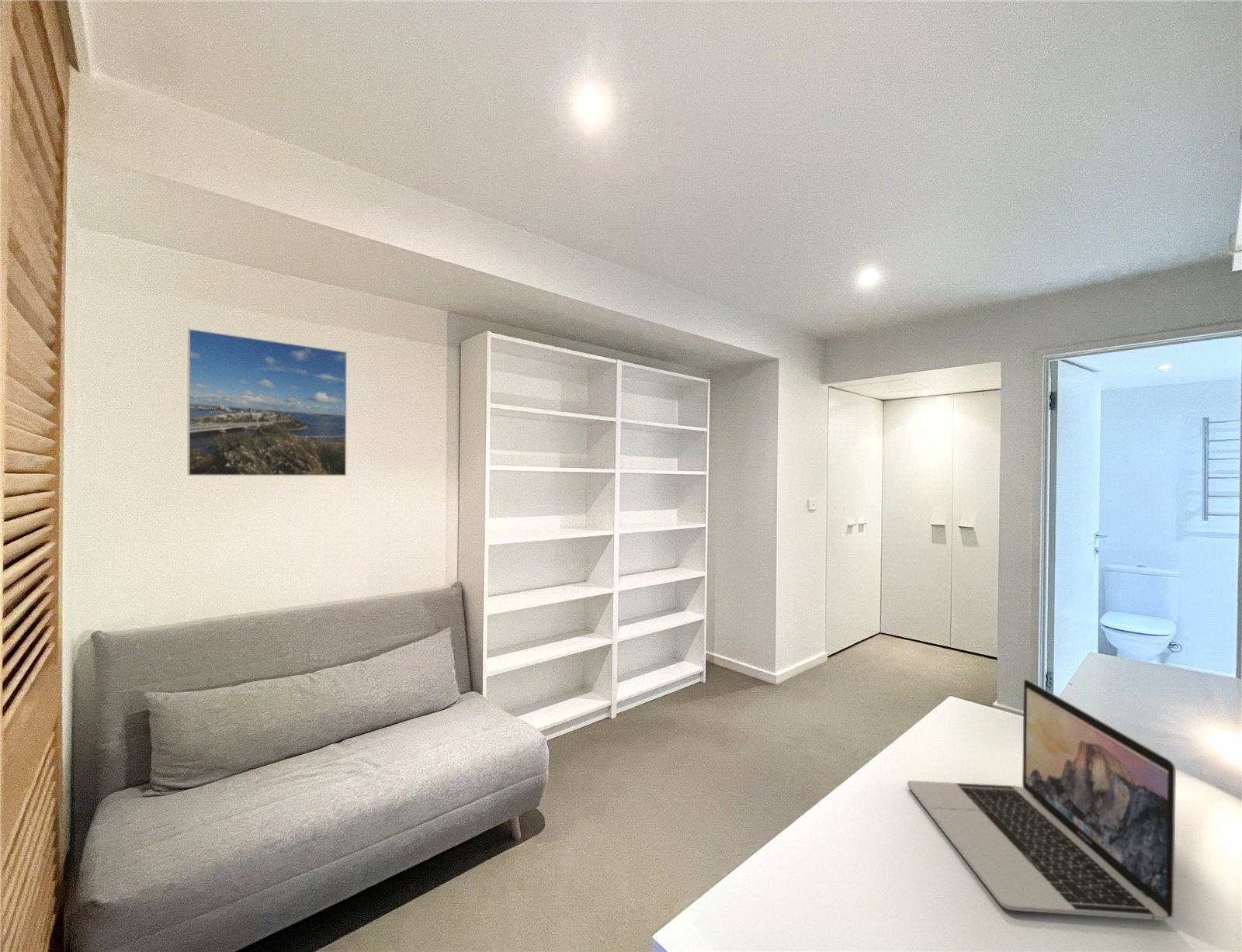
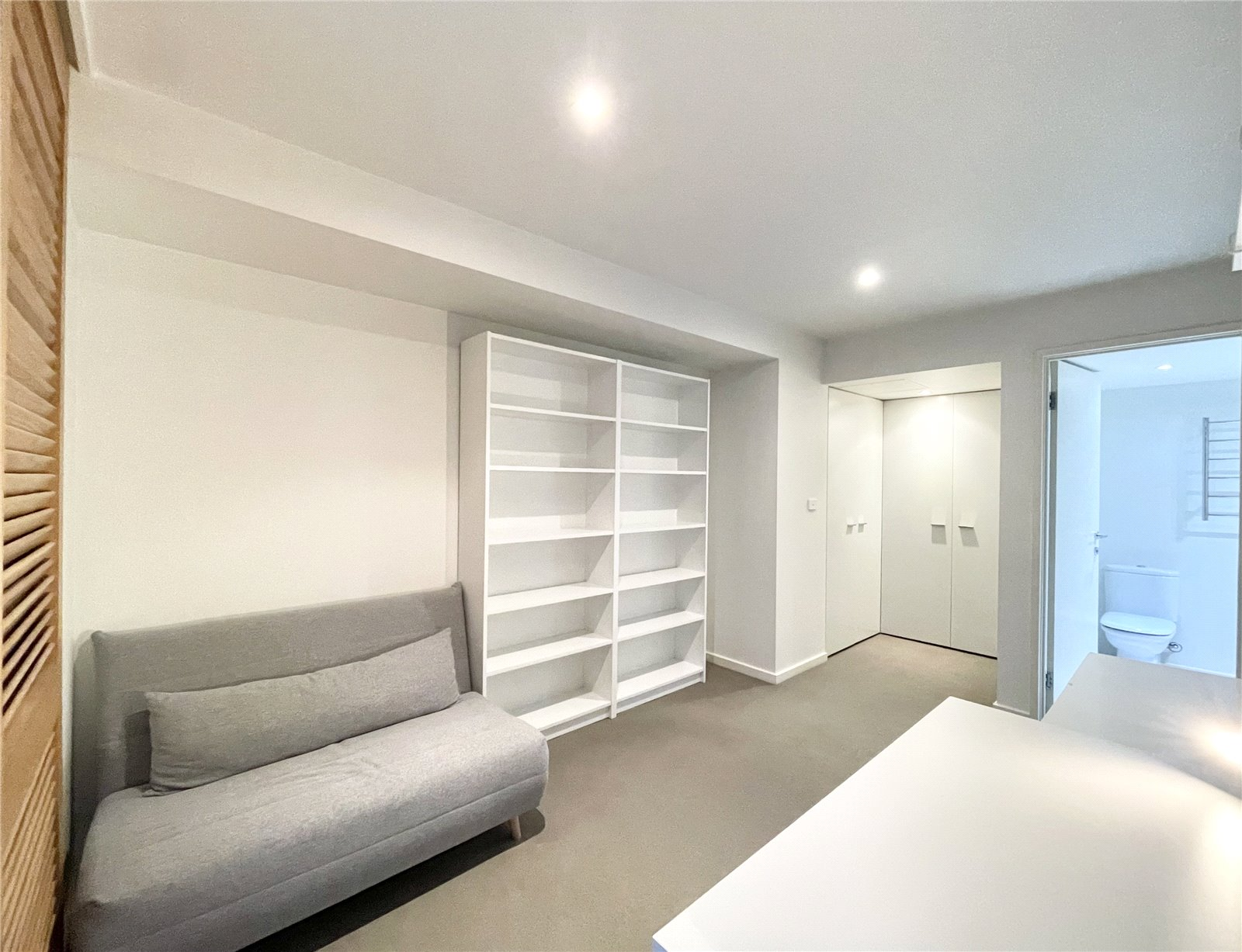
- laptop (1022, 777)
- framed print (273, 408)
